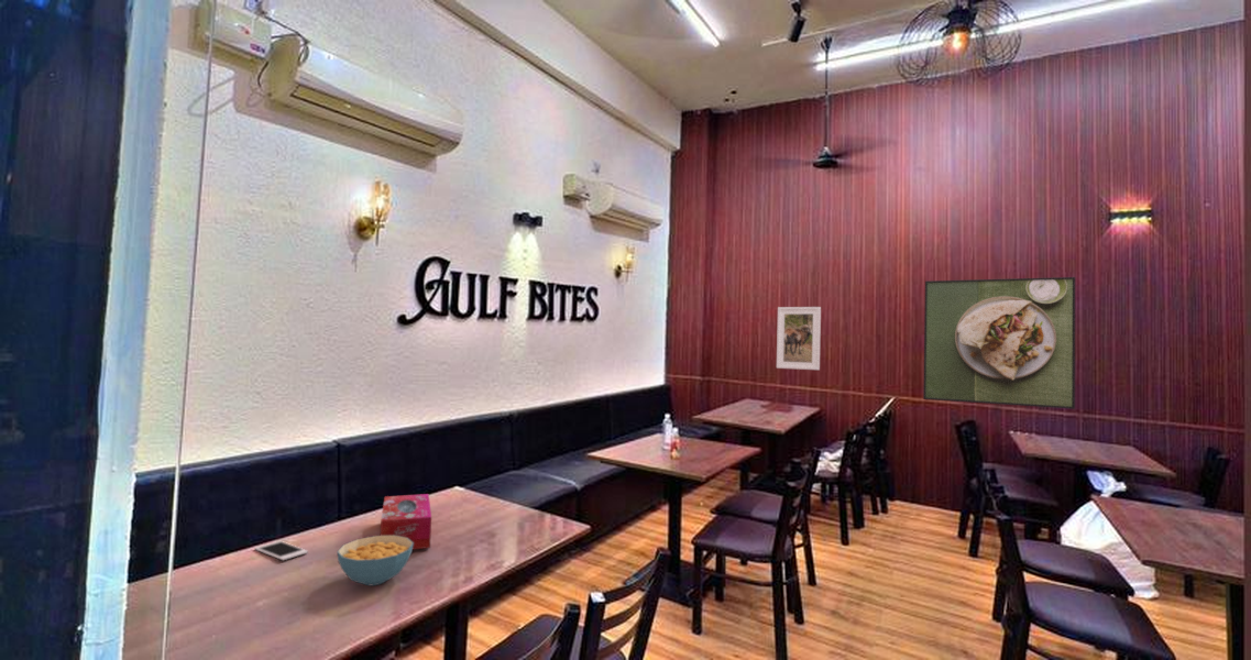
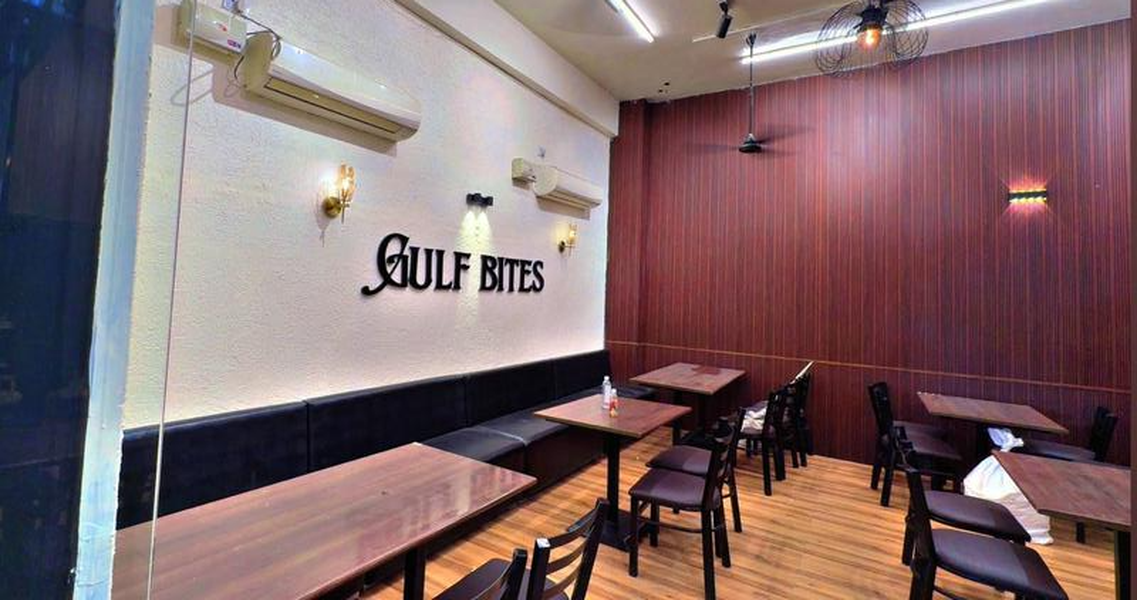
- cereal bowl (375, 563)
- tissue box (406, 520)
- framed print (995, 341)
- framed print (798, 338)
- cell phone (281, 550)
